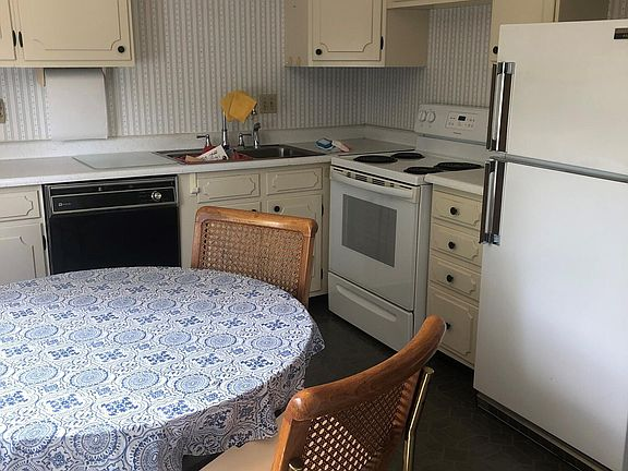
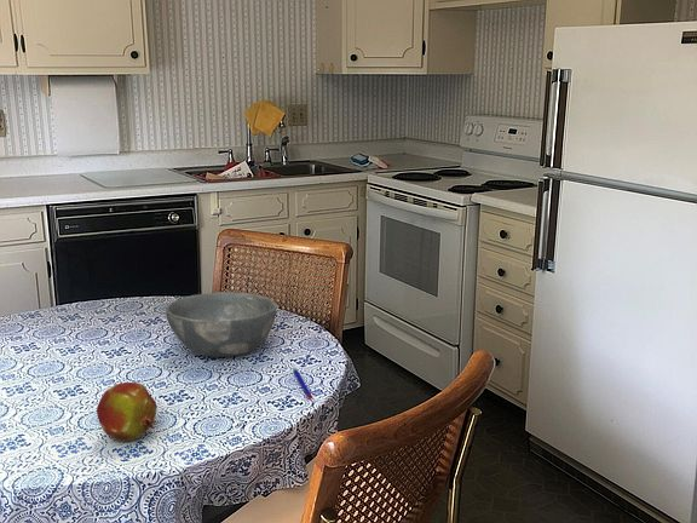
+ bowl (223, 327)
+ fruit (129, 413)
+ pen (301, 381)
